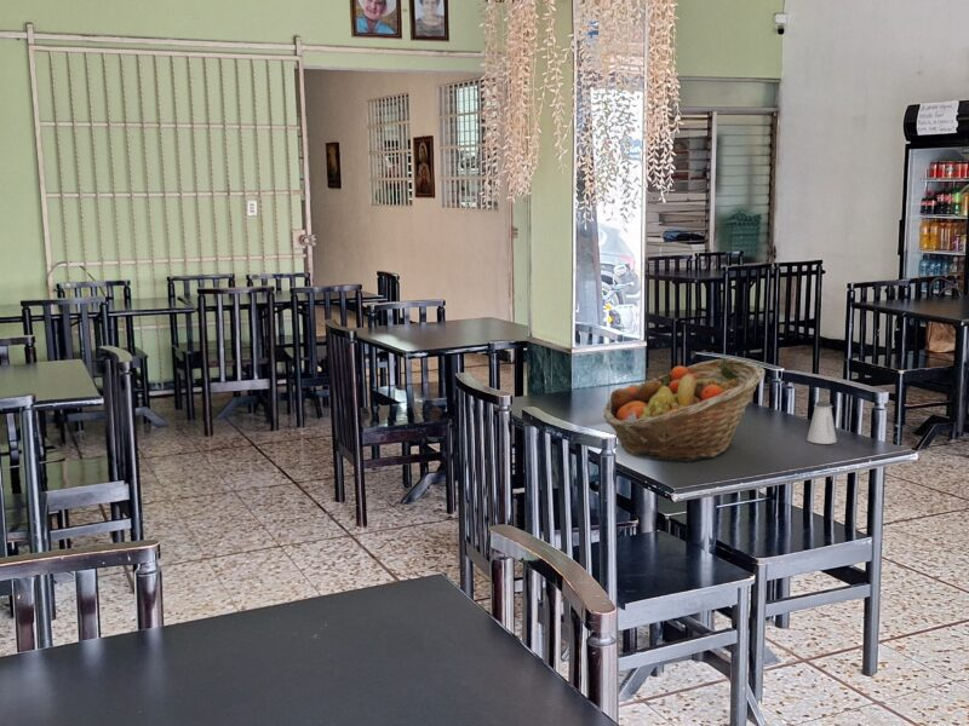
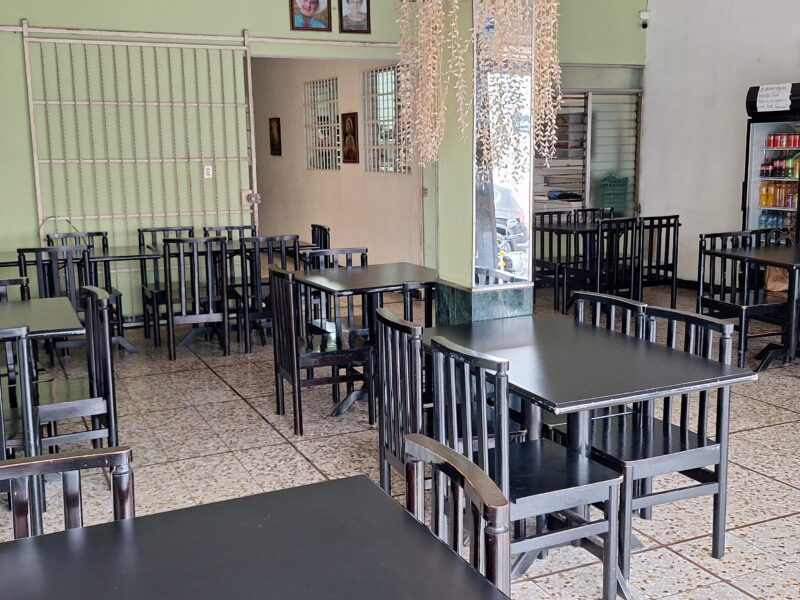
- fruit basket (682, 405)
- saltshaker (822, 421)
